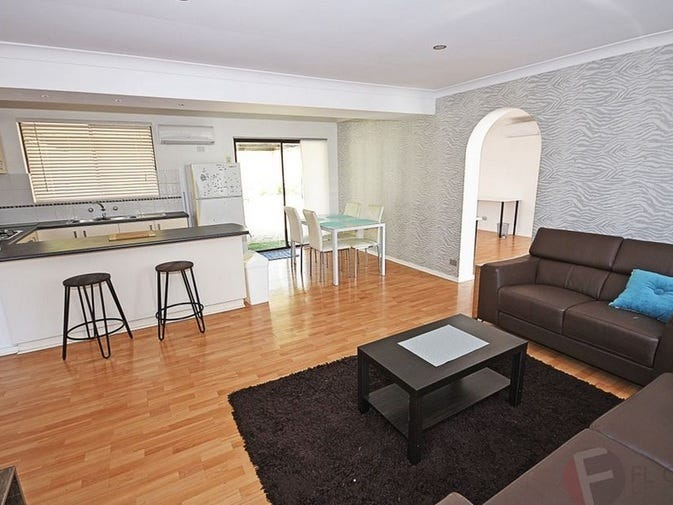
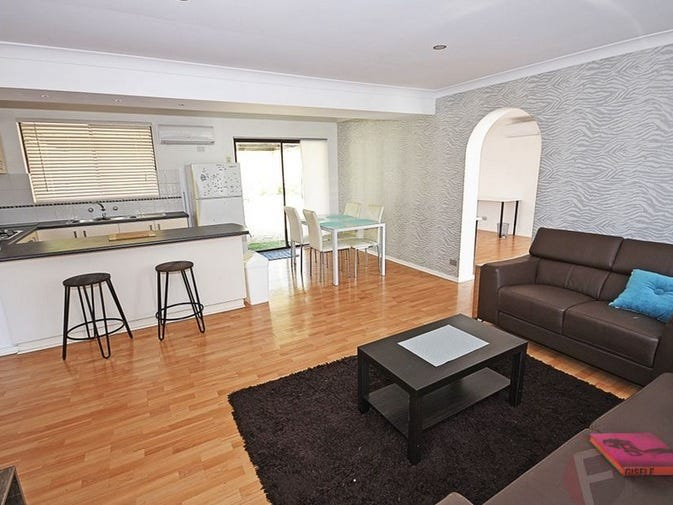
+ hardback book (637, 453)
